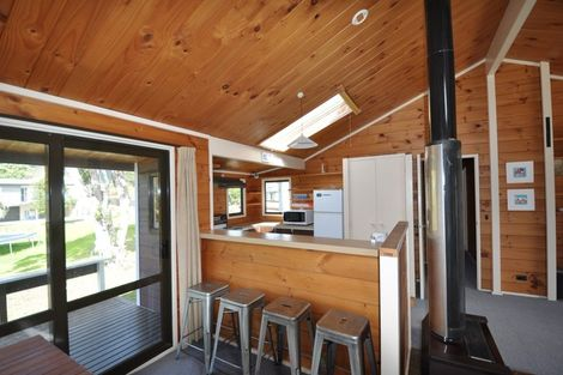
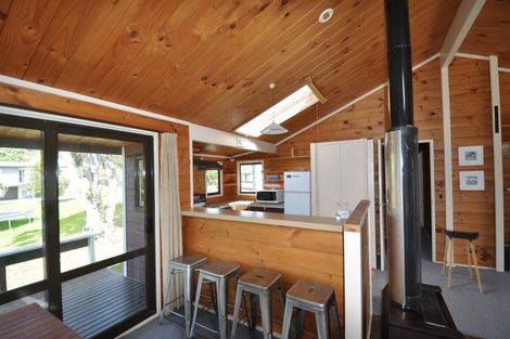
+ stool (468, 255)
